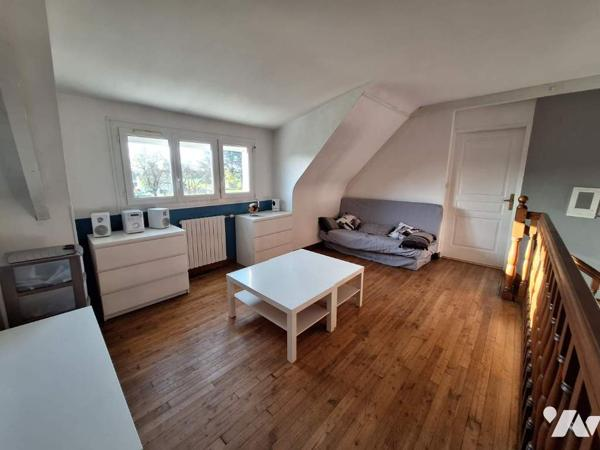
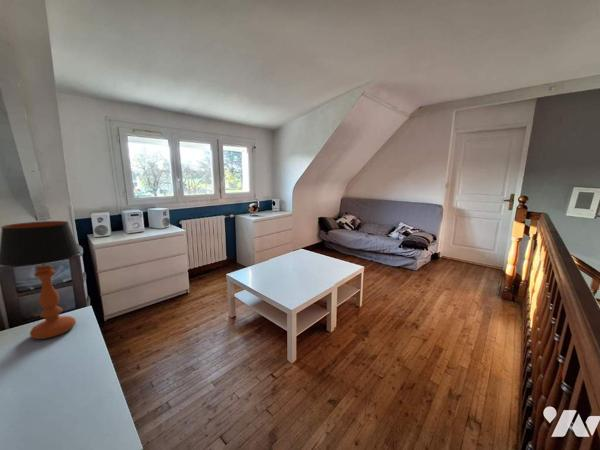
+ table lamp (46, 279)
